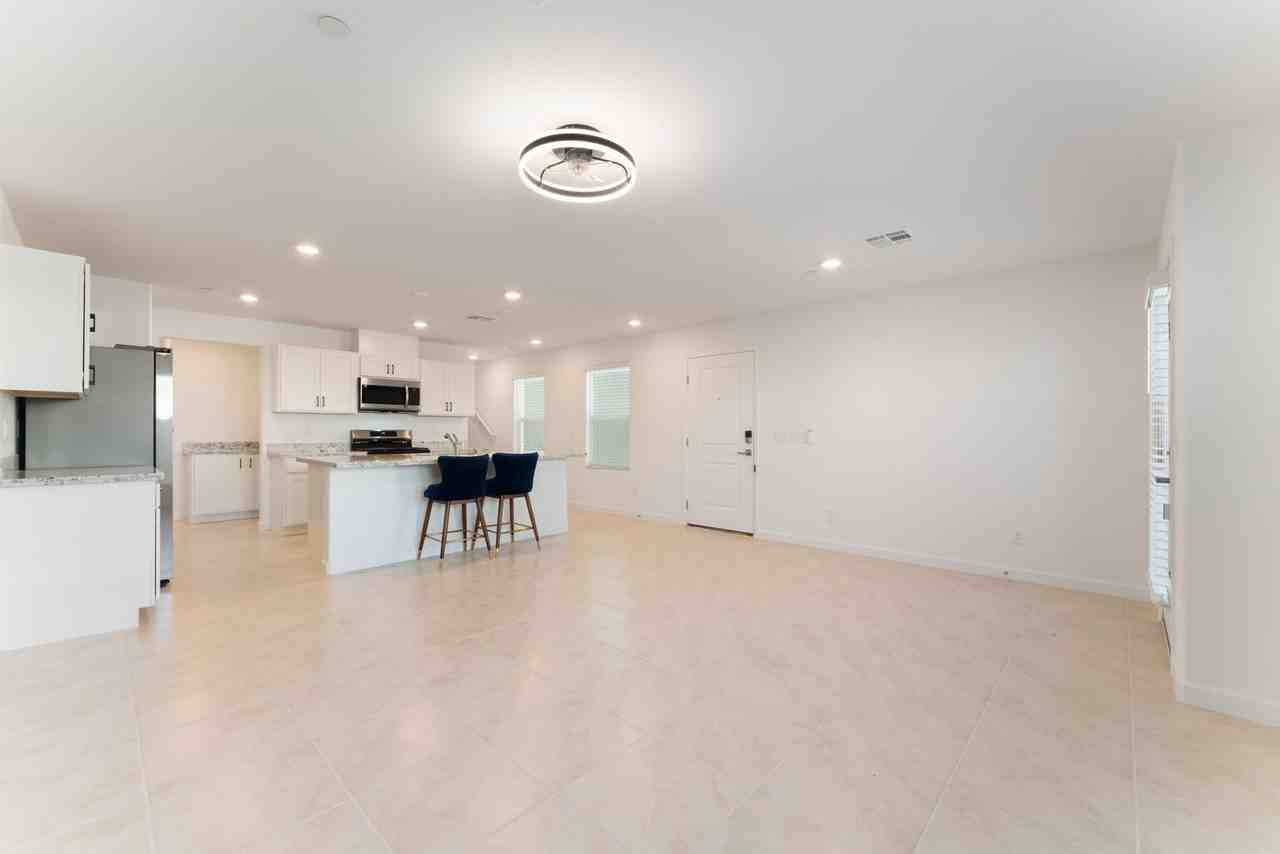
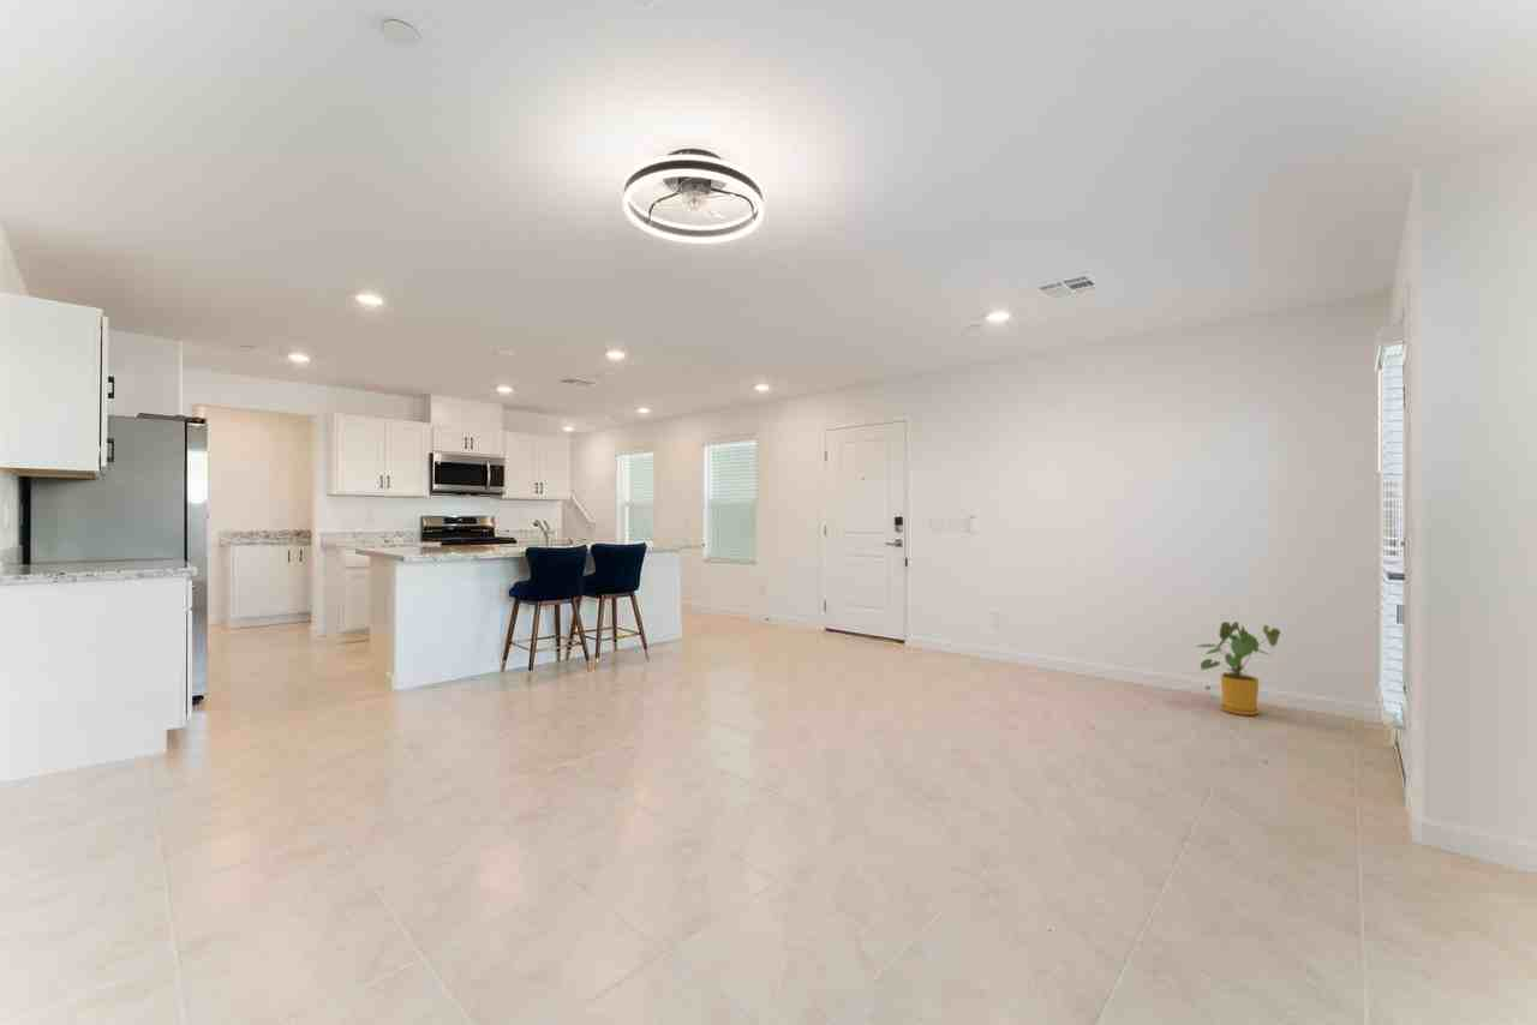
+ house plant (1236, 667)
